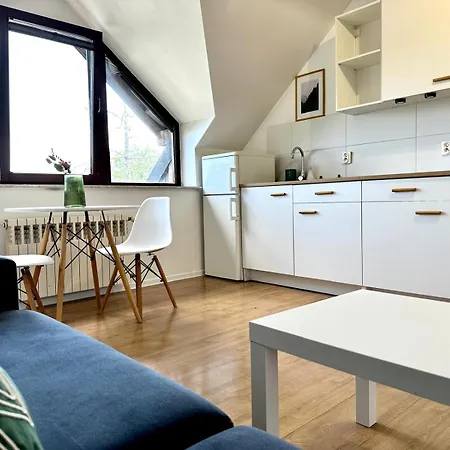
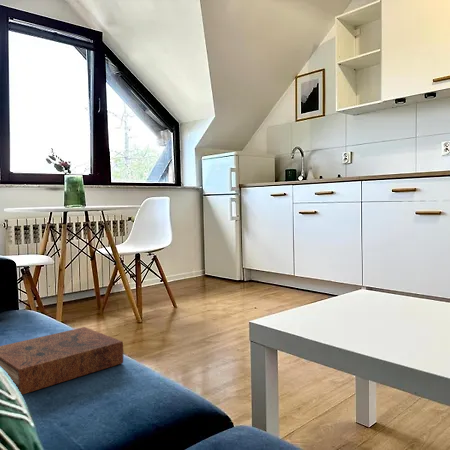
+ book (57, 356)
